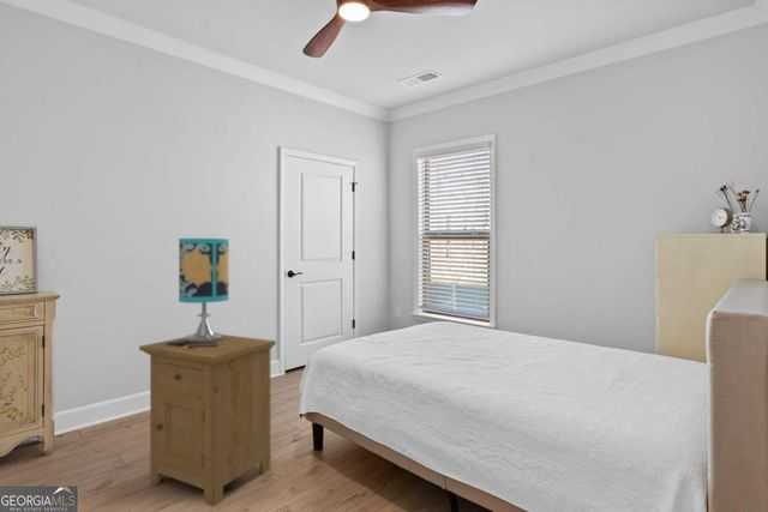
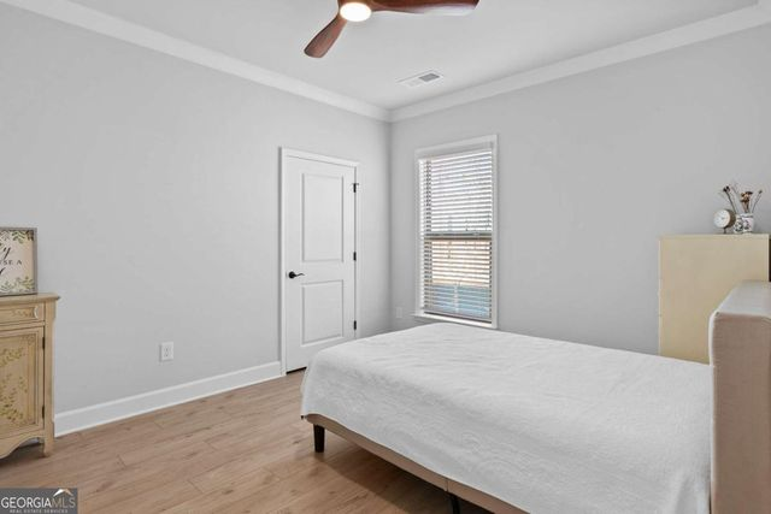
- table lamp (202, 289)
- nightstand (209, 410)
